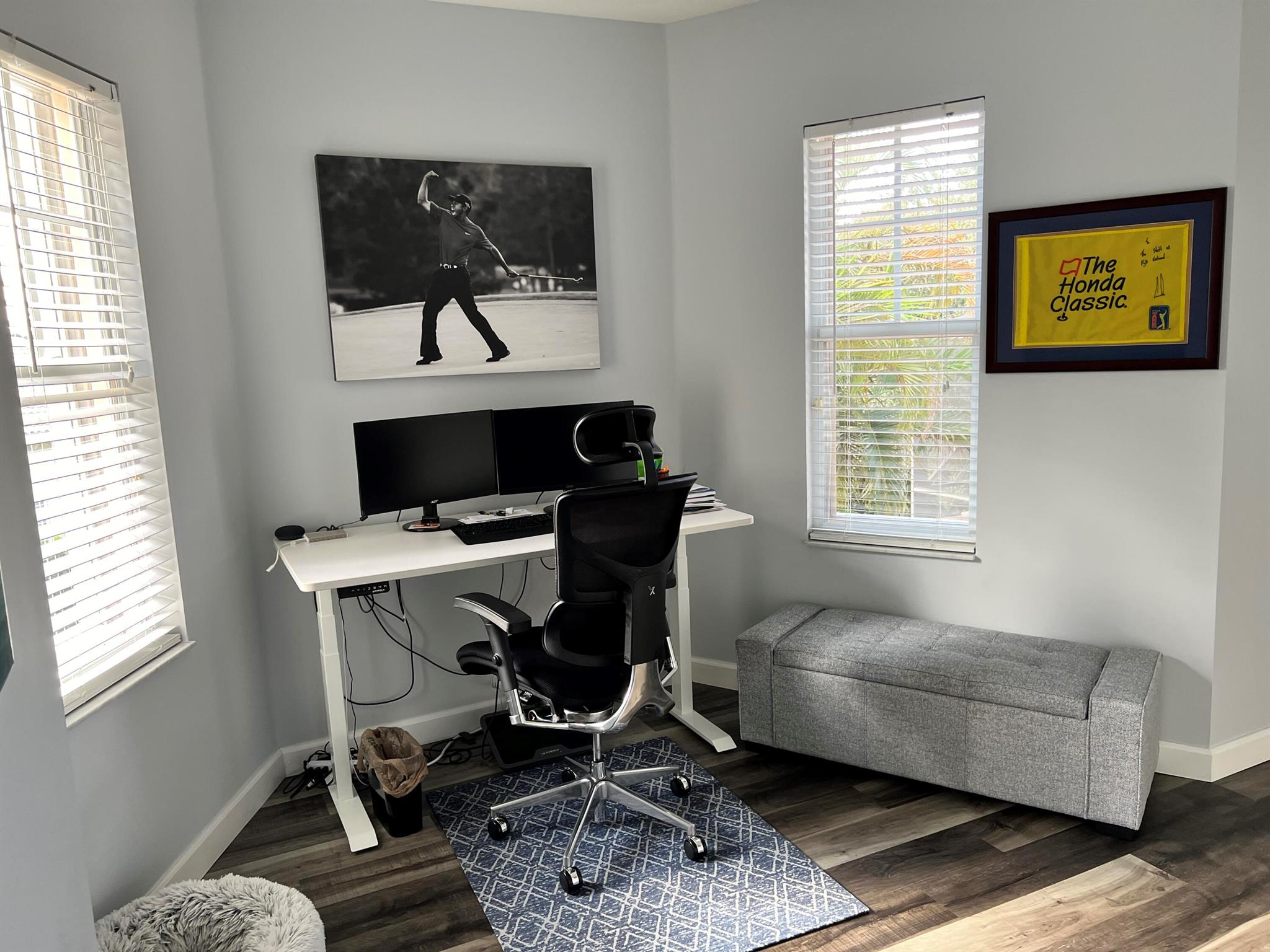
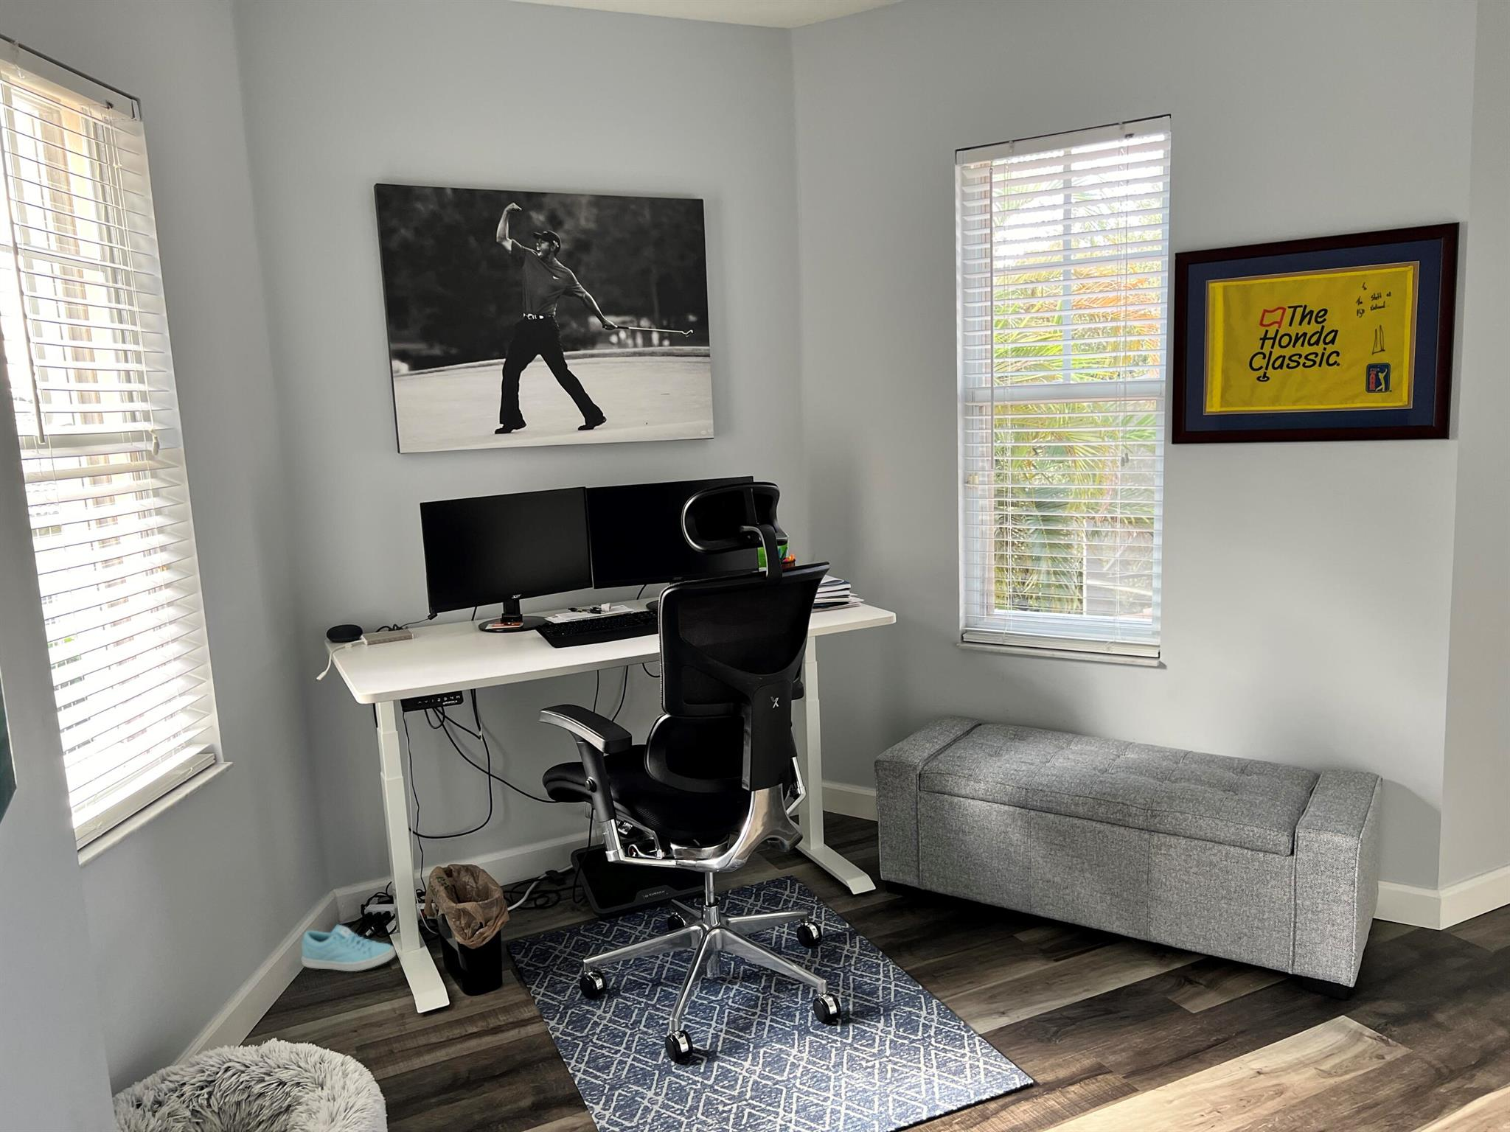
+ sneaker (346, 945)
